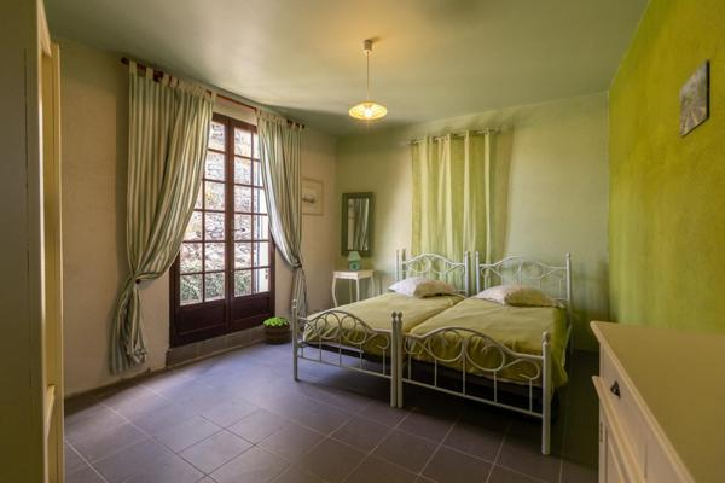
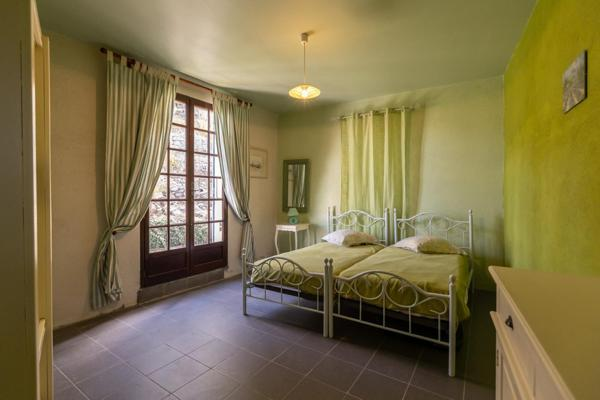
- potted plant (277, 328)
